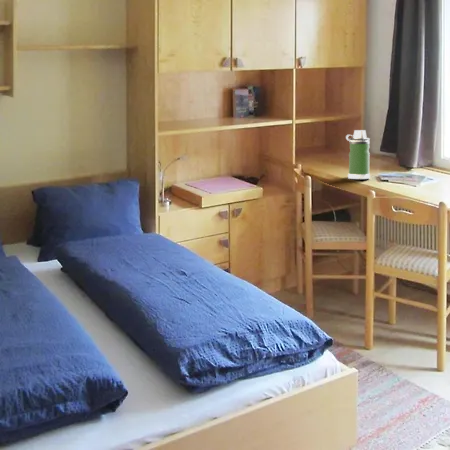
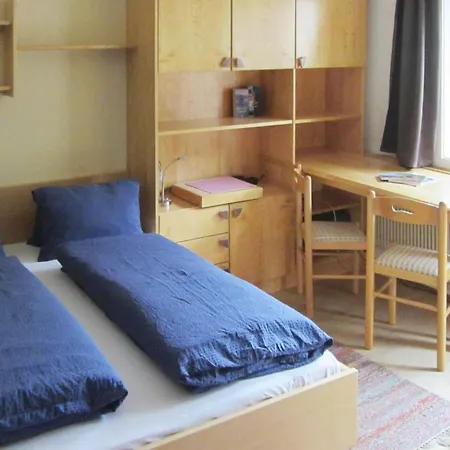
- water bottle (358, 154)
